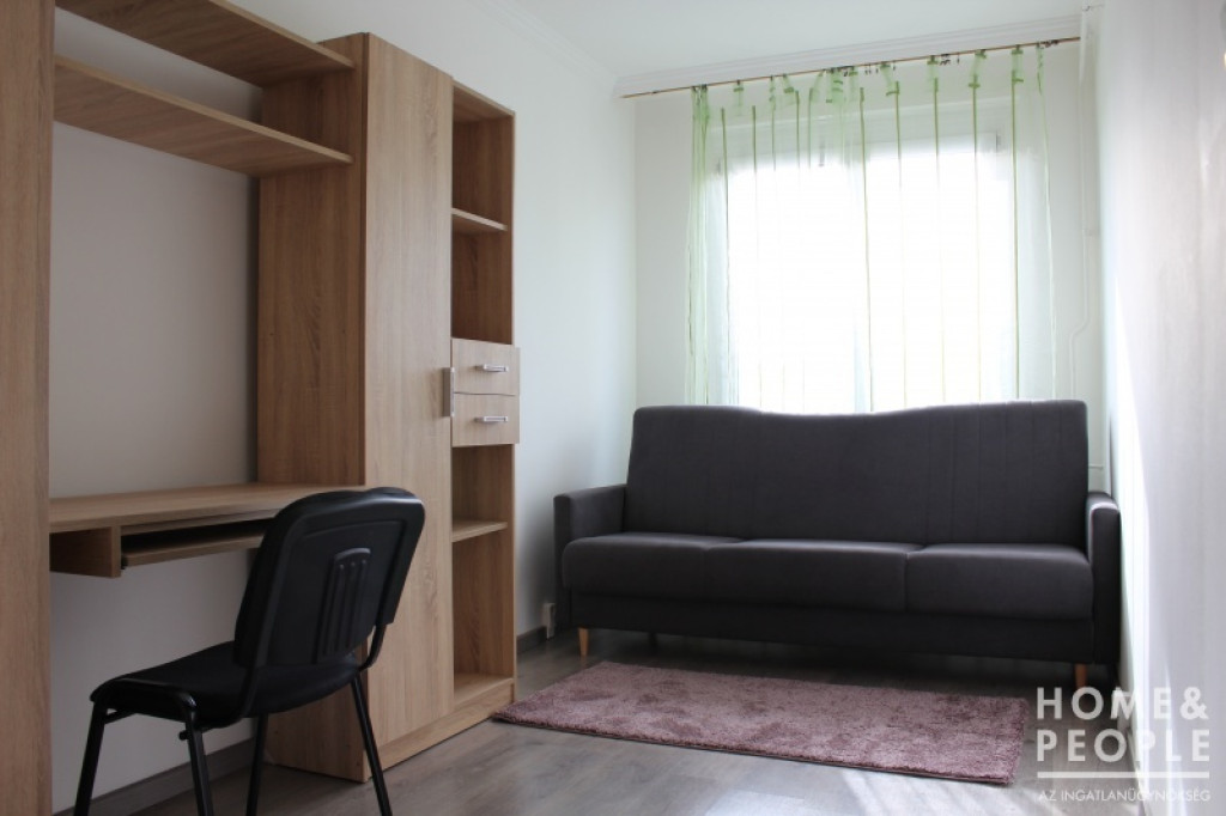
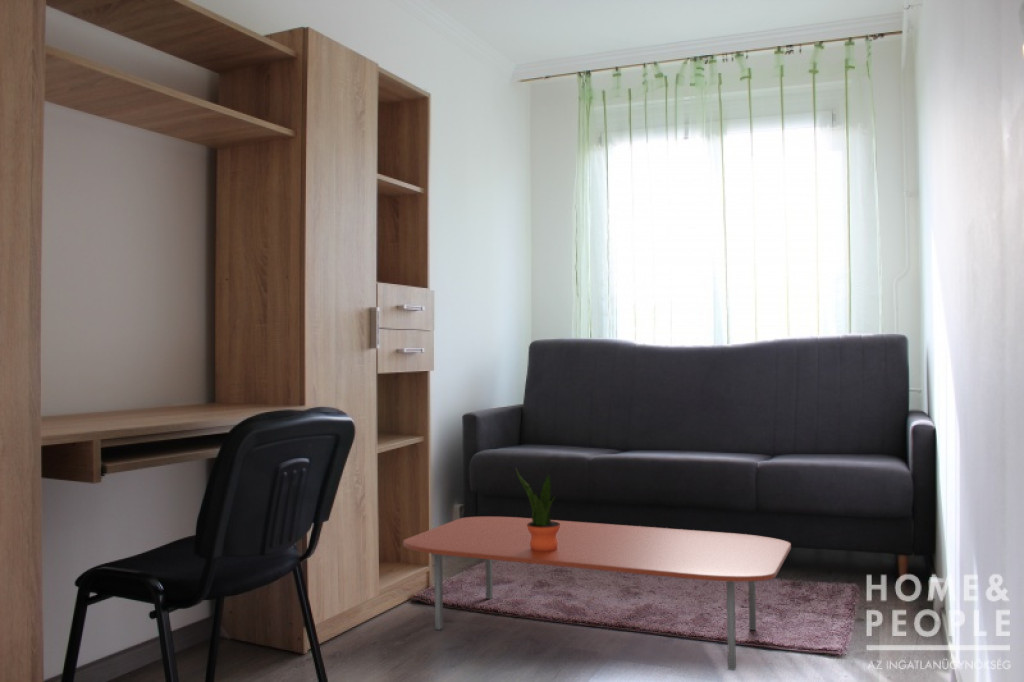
+ potted plant (536, 508)
+ coffee table (594, 569)
